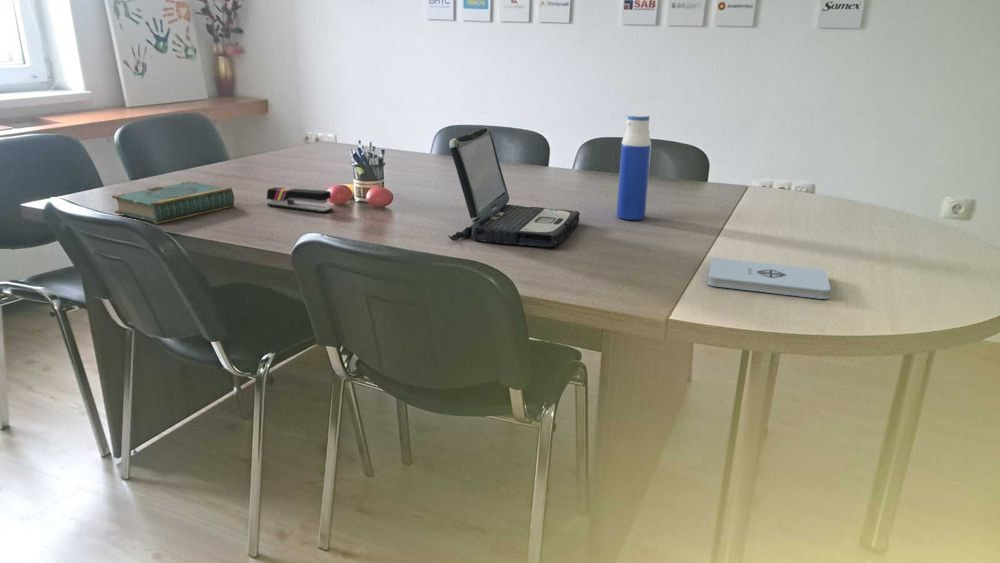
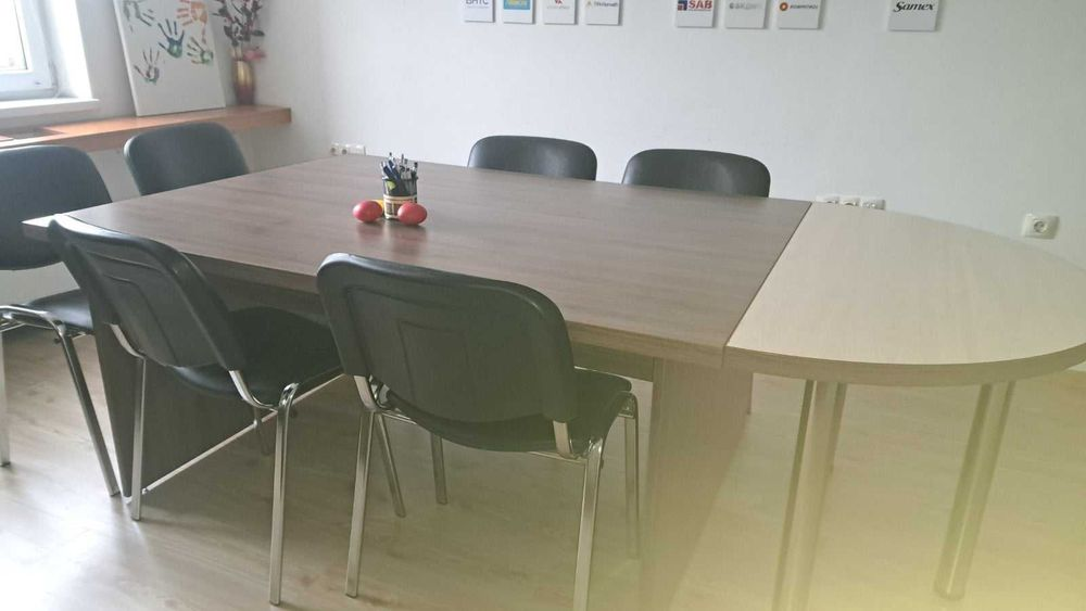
- water bottle (634, 167)
- notepad (766, 277)
- laptop (505, 185)
- stapler (298, 198)
- book (177, 200)
